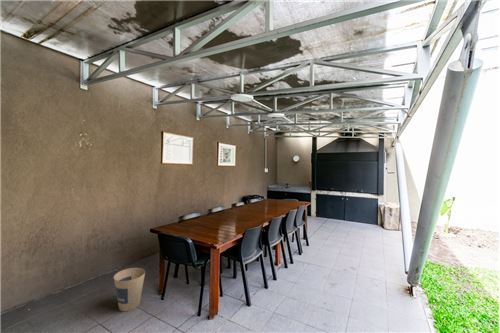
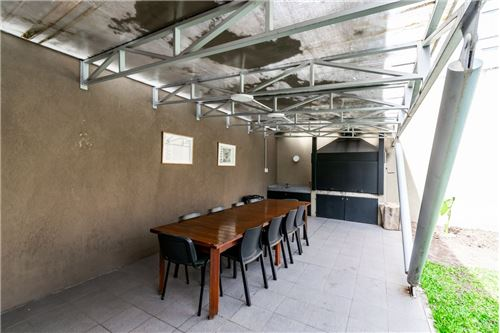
- trash can (129, 289)
